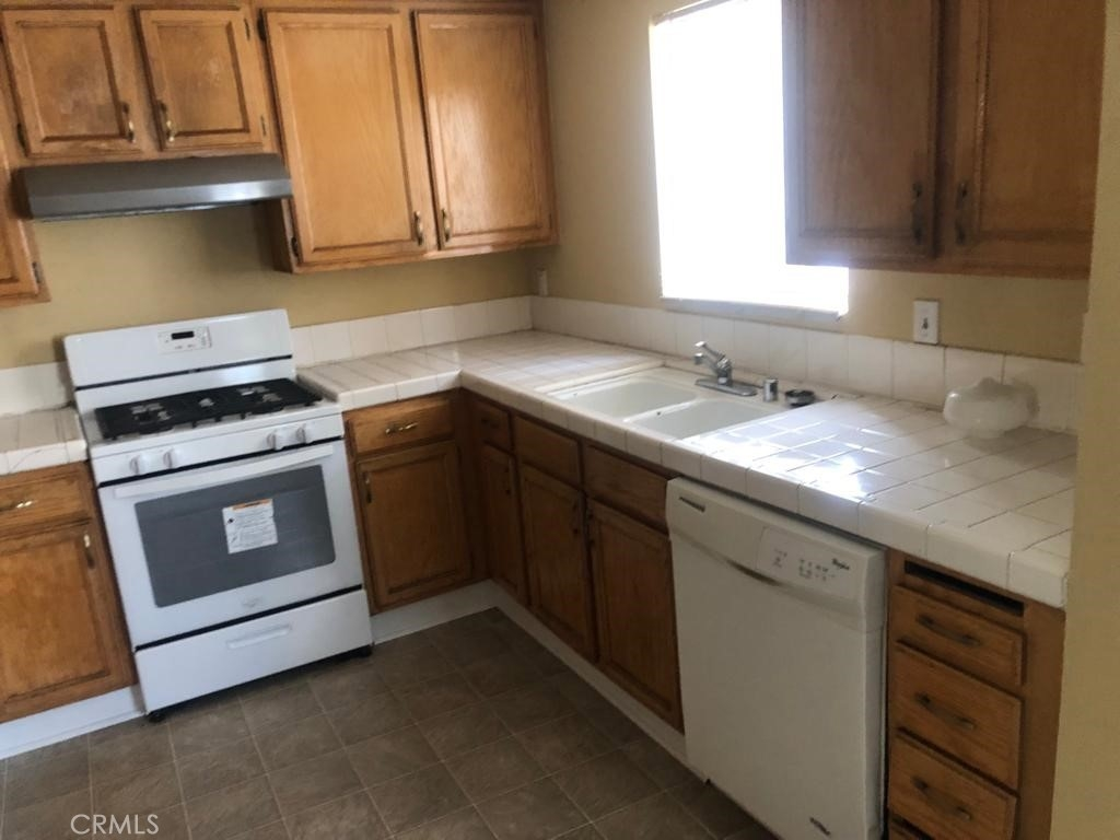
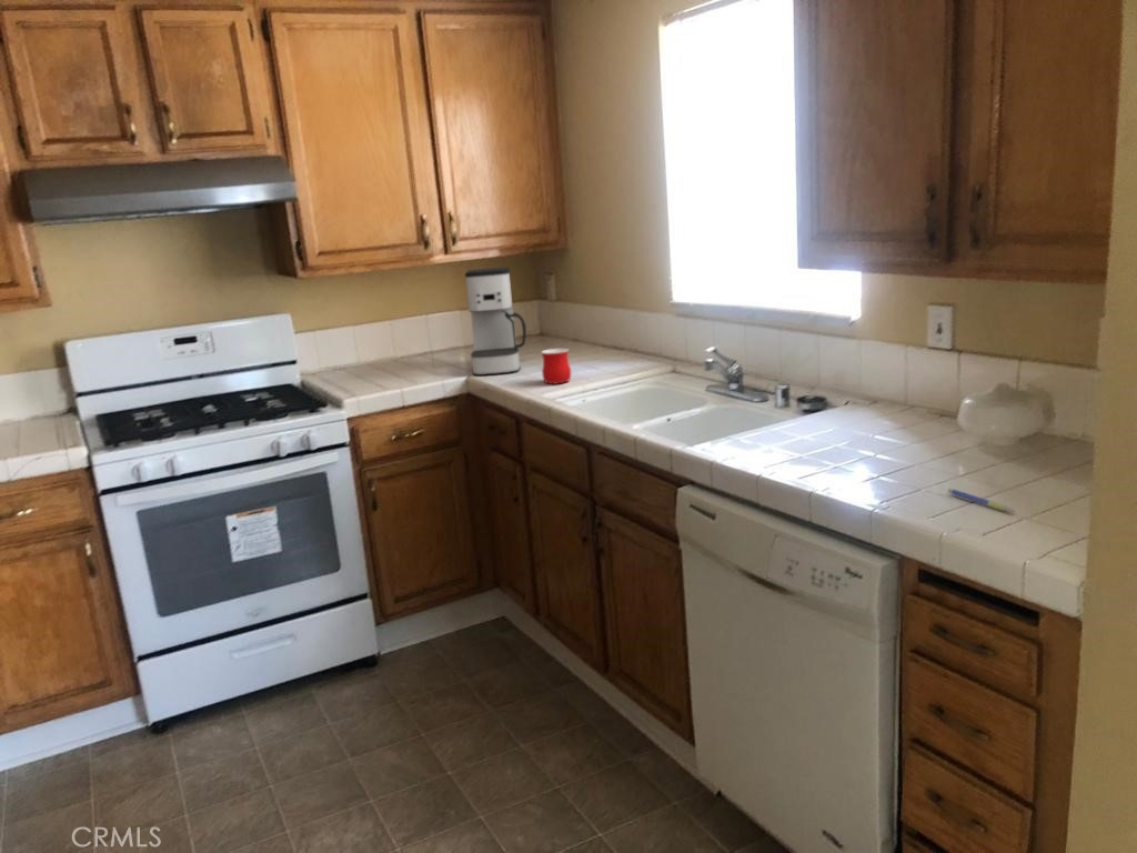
+ mug (554, 365)
+ pen (980, 500)
+ coffee maker (496, 320)
